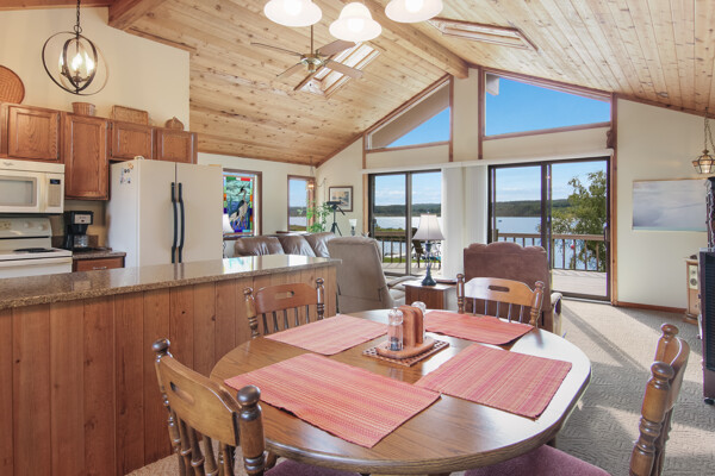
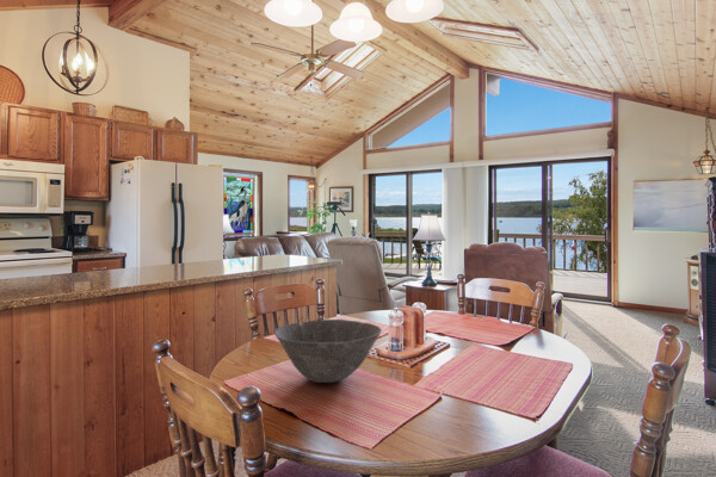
+ bowl (328, 353)
